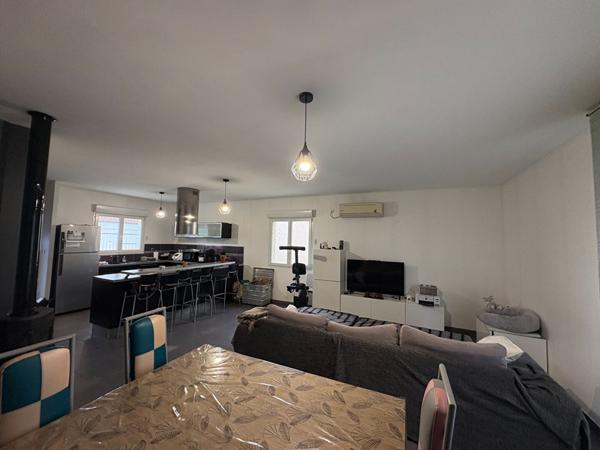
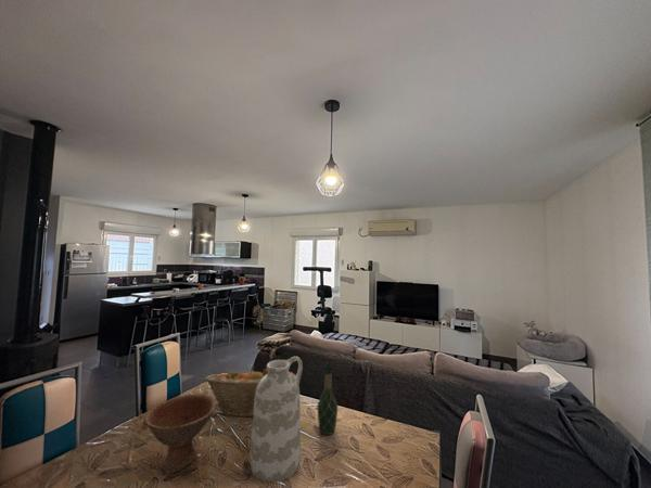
+ vase (279, 410)
+ fruit basket (253, 384)
+ wine bottle (328, 397)
+ bowl (181, 433)
